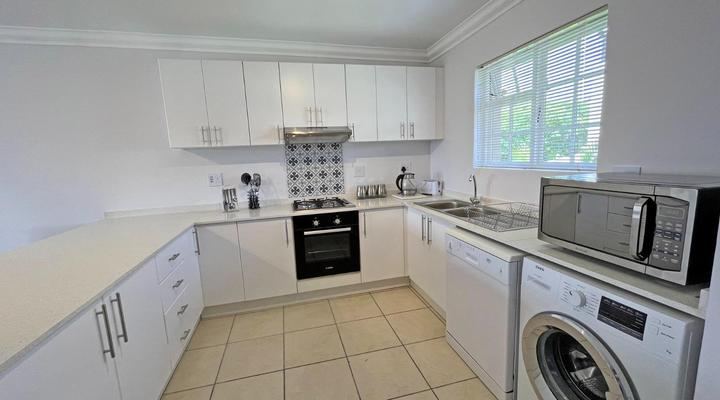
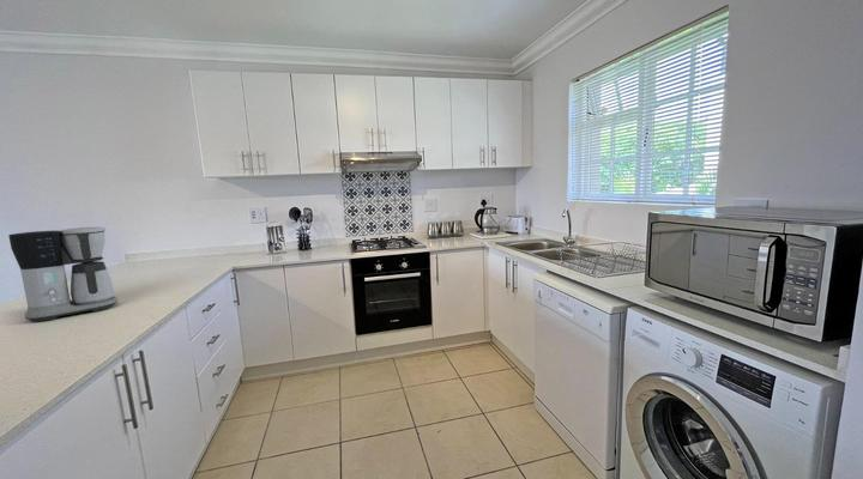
+ coffee maker (65, 273)
